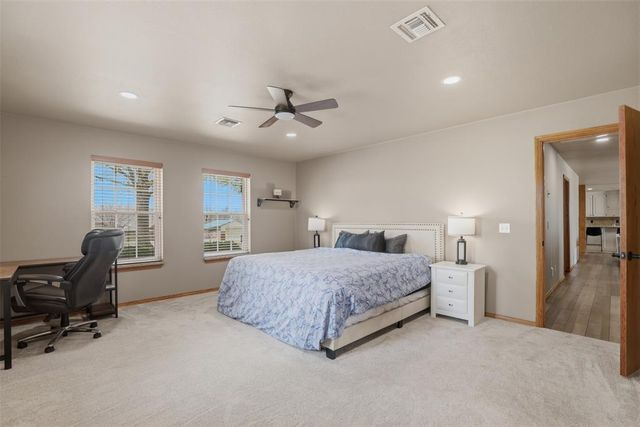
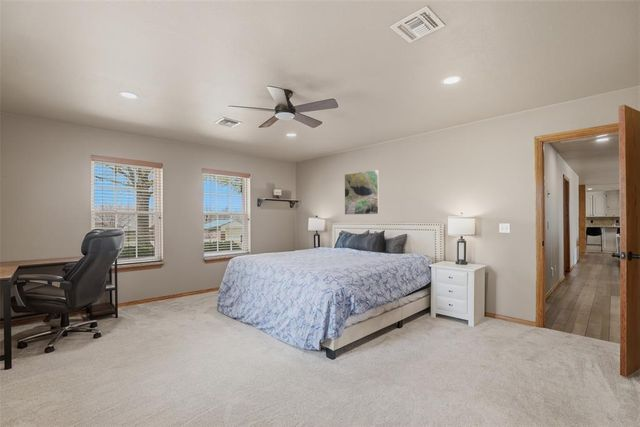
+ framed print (360, 193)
